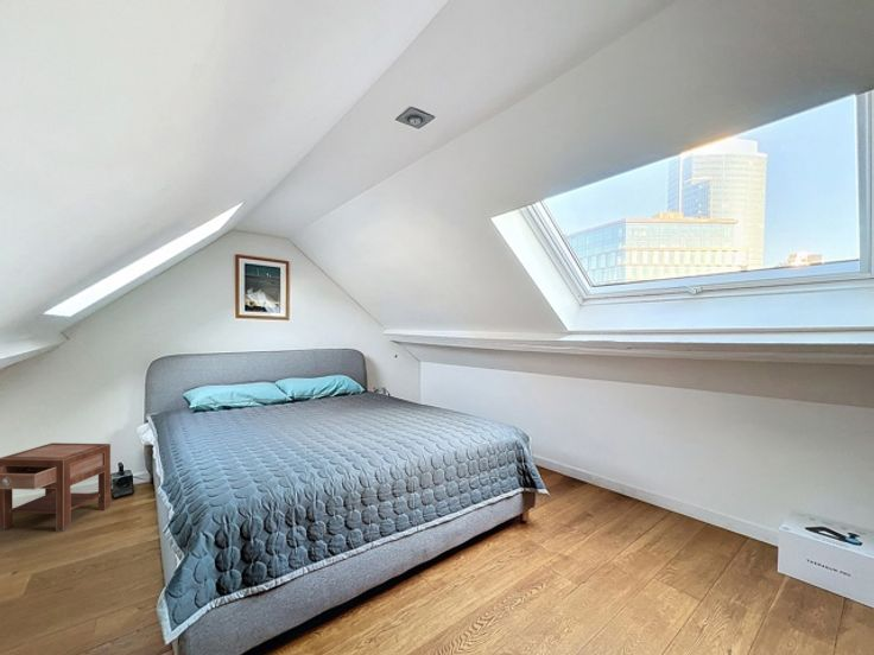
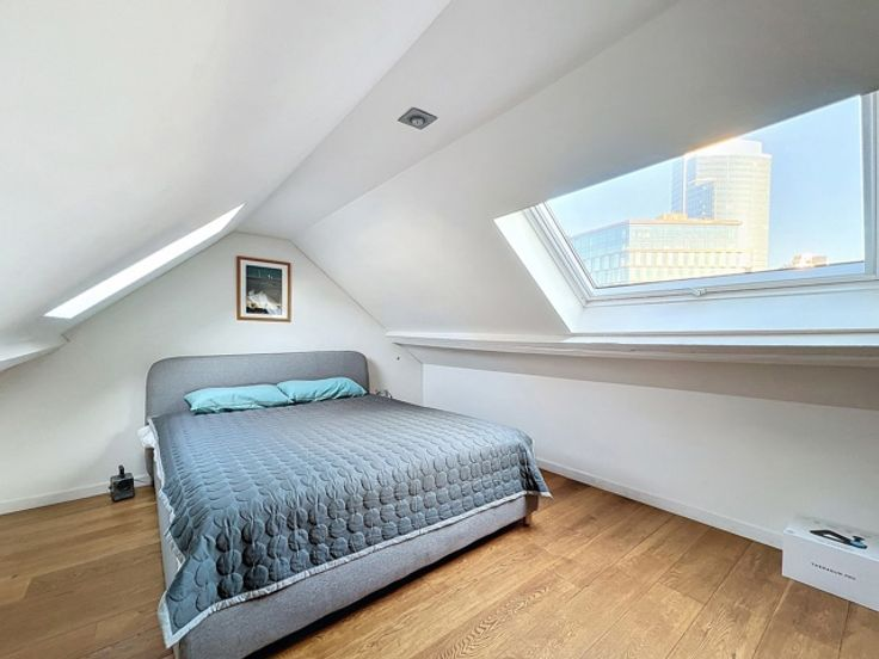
- nightstand (51, 487)
